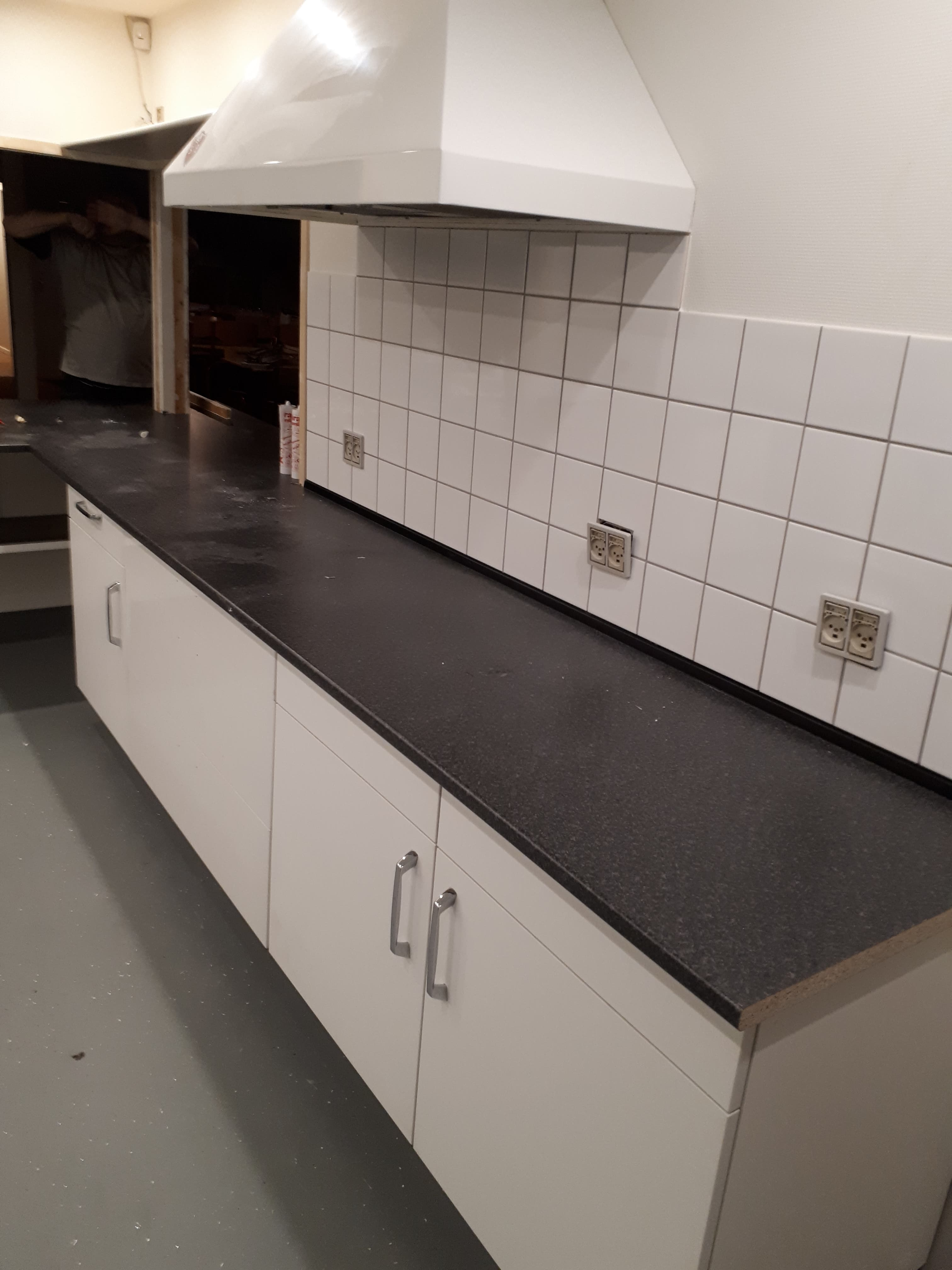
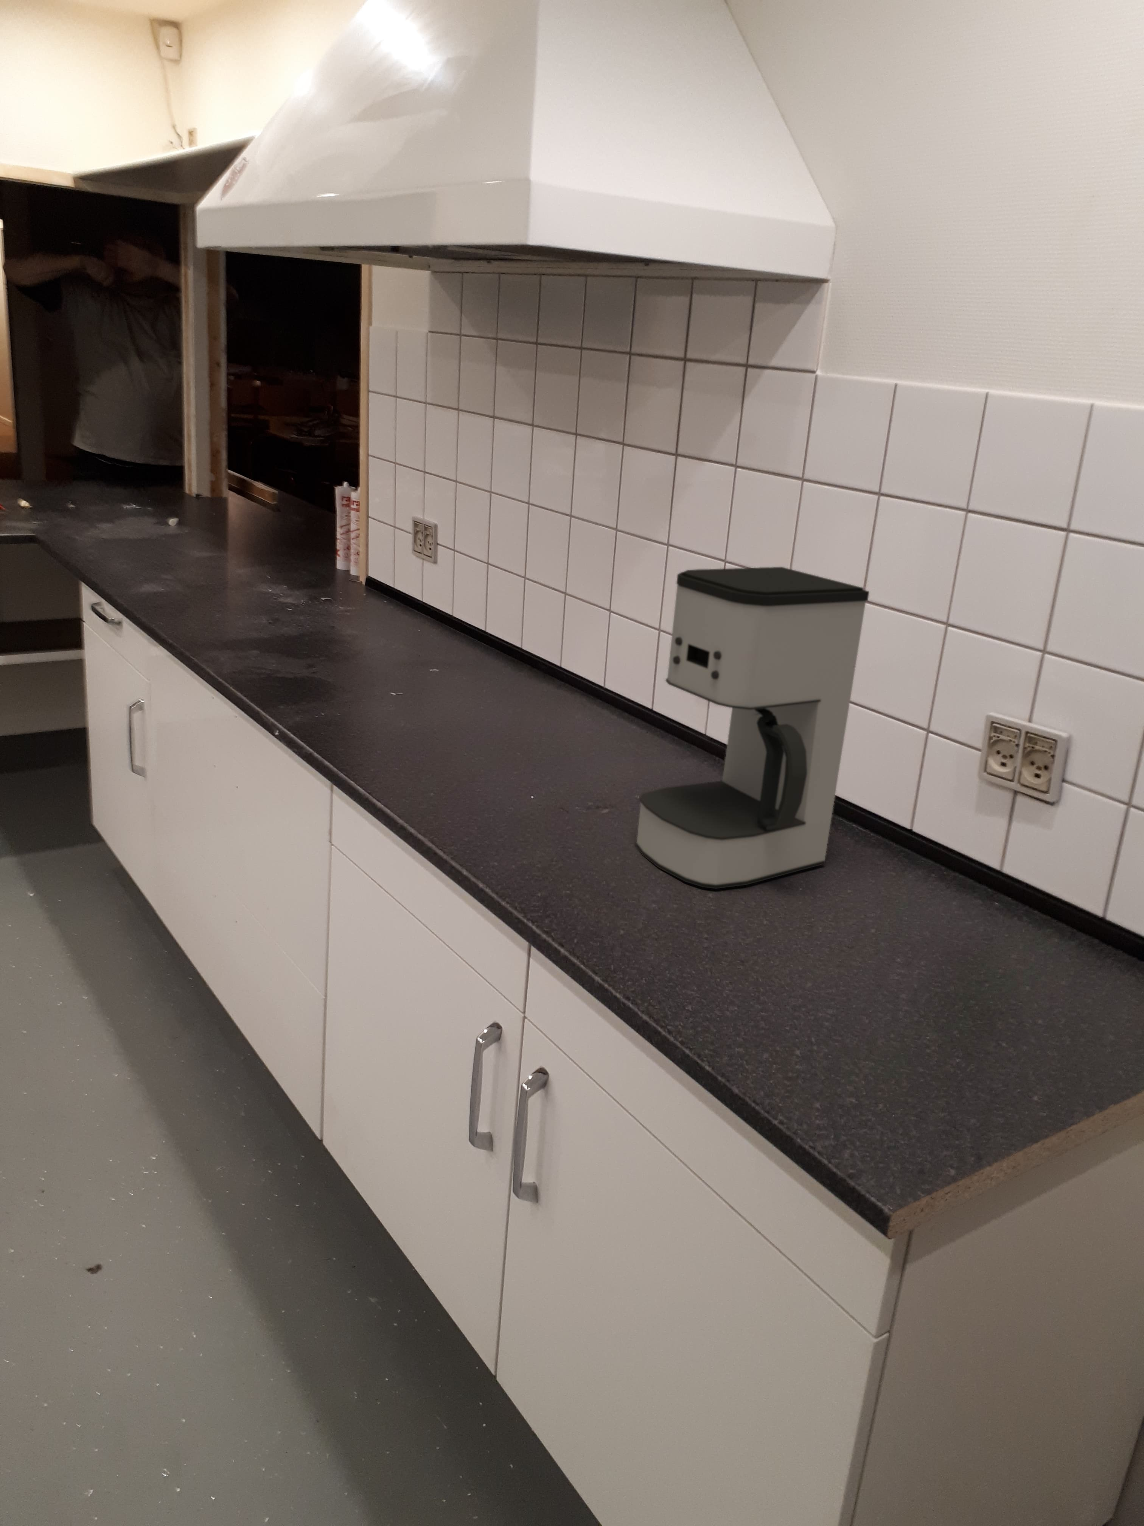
+ coffee maker (749, 726)
